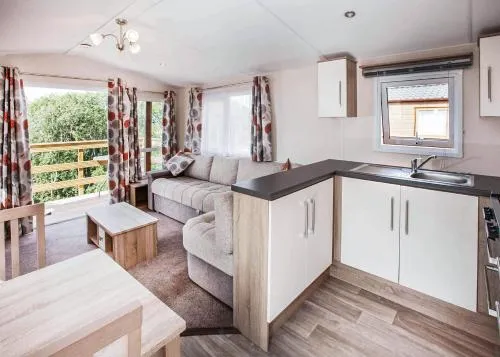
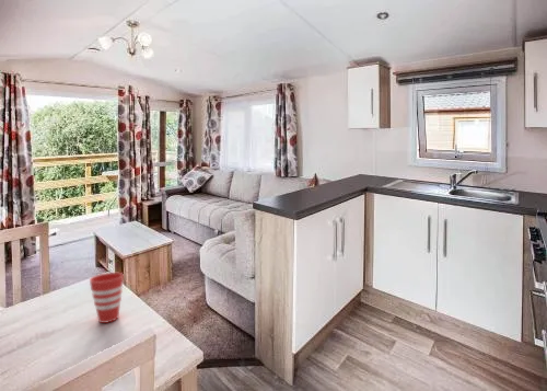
+ cup (107, 297)
